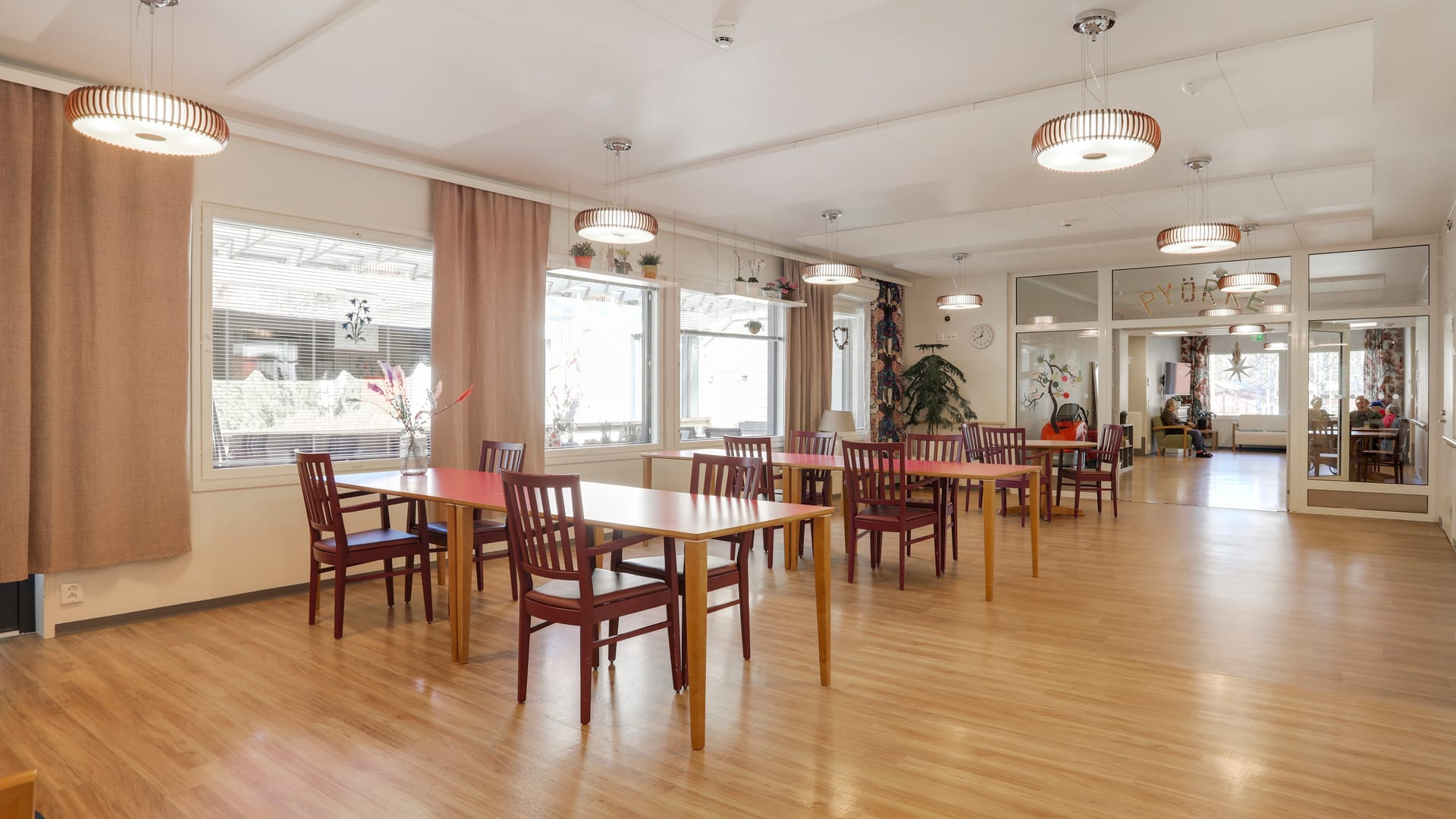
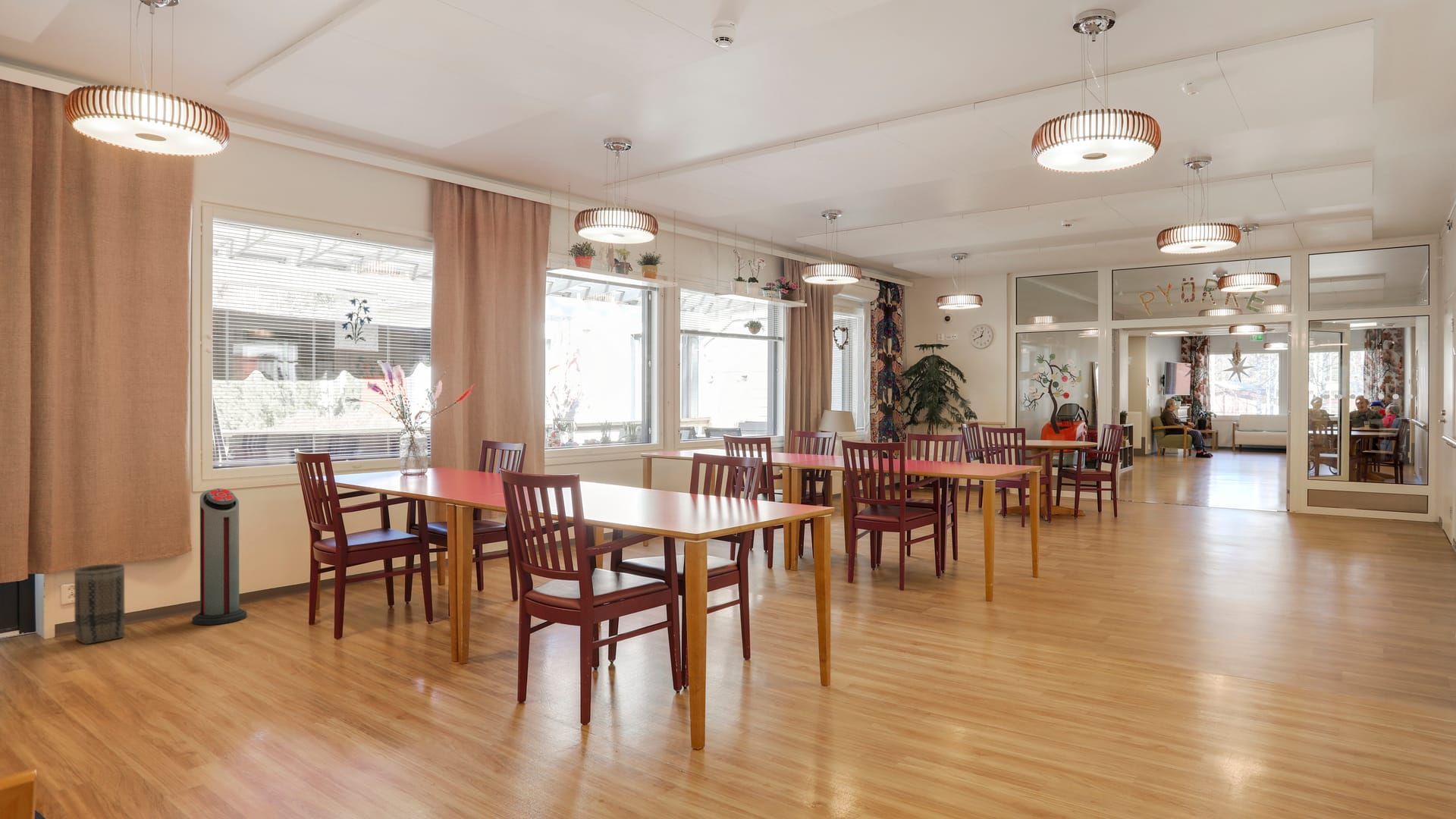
+ basket (99, 603)
+ air purifier (219, 554)
